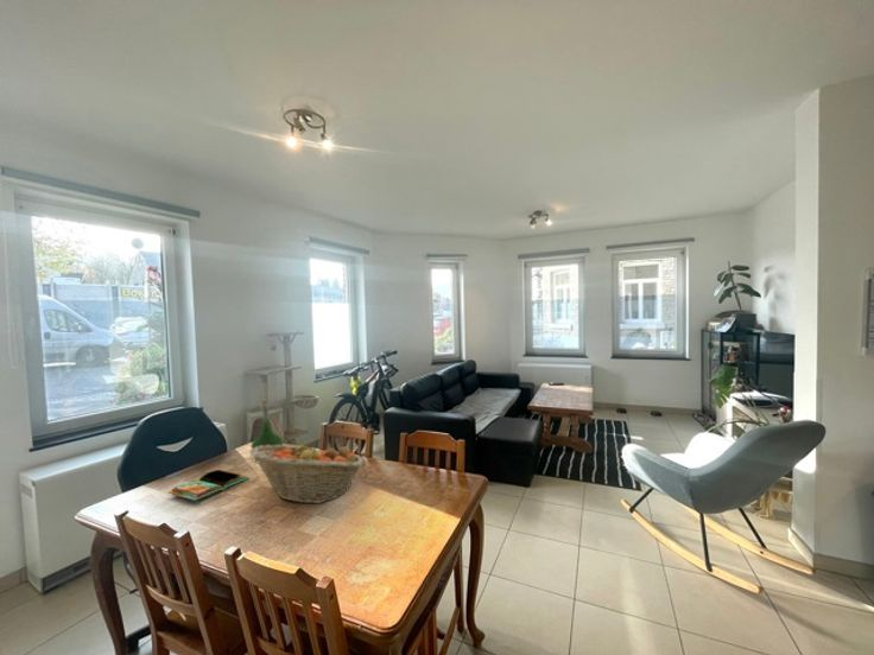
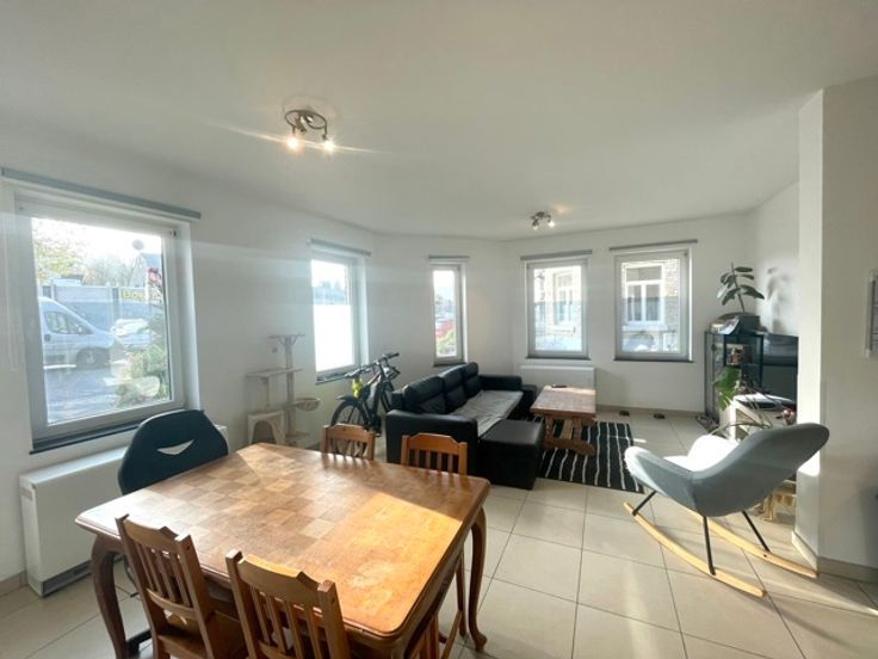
- book (210, 483)
- vase (266, 427)
- fruit basket (308, 464)
